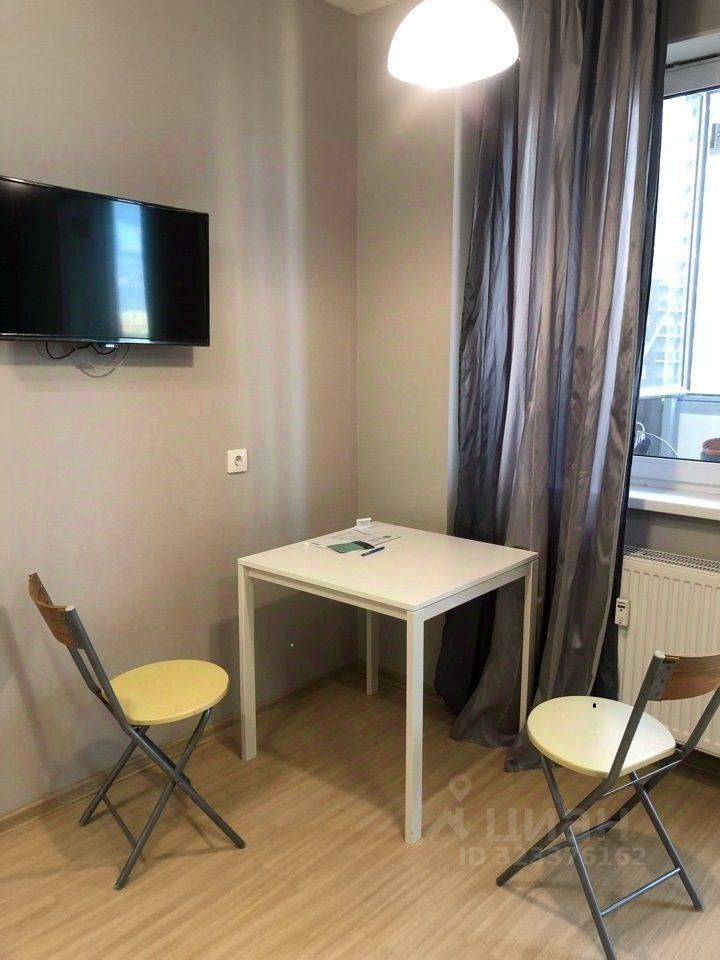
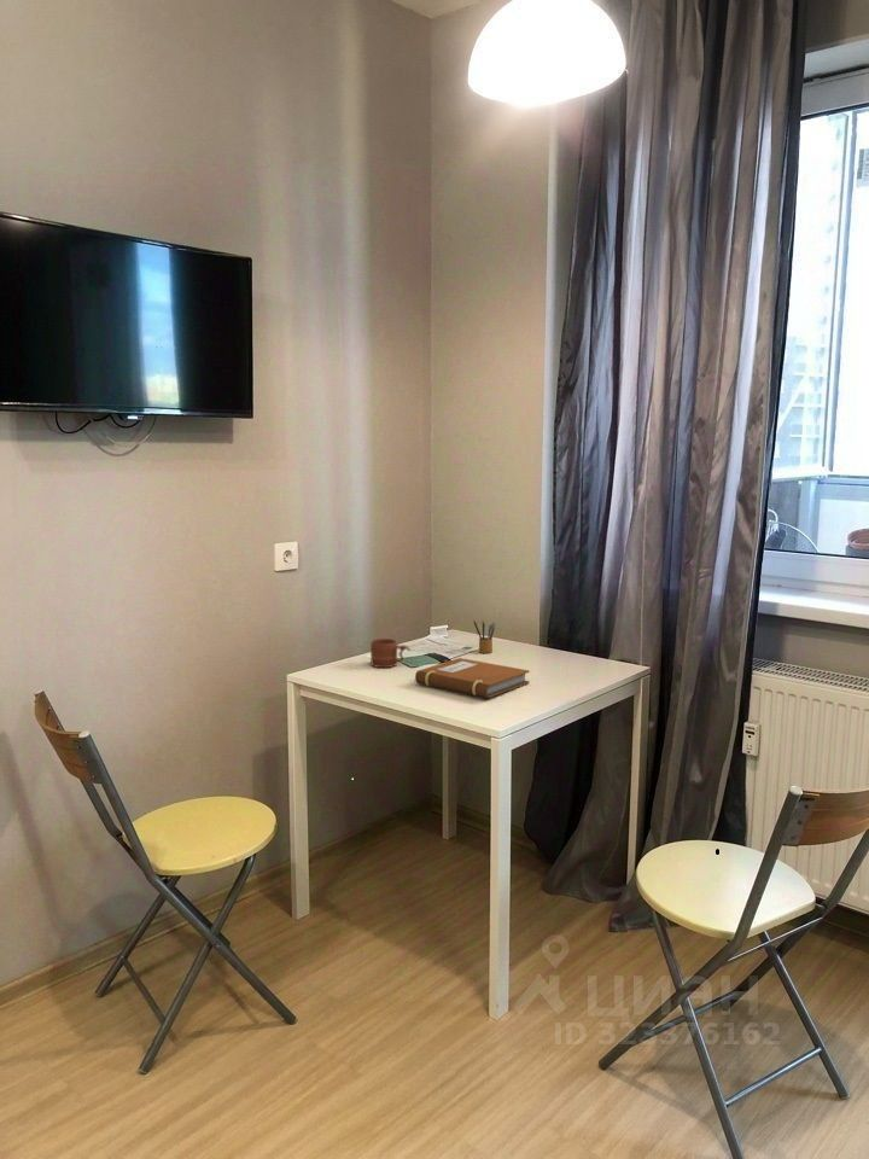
+ notebook (470, 676)
+ pencil box (483, 635)
+ mug (390, 653)
